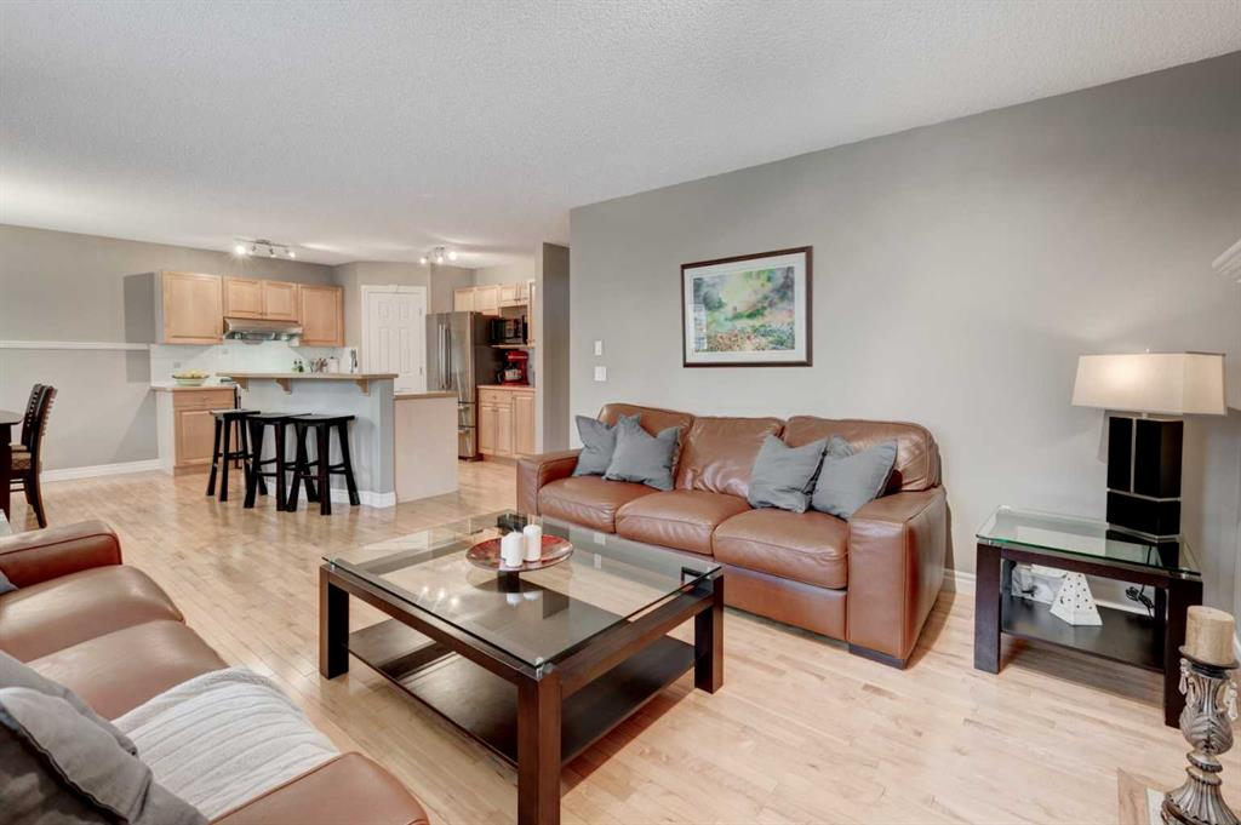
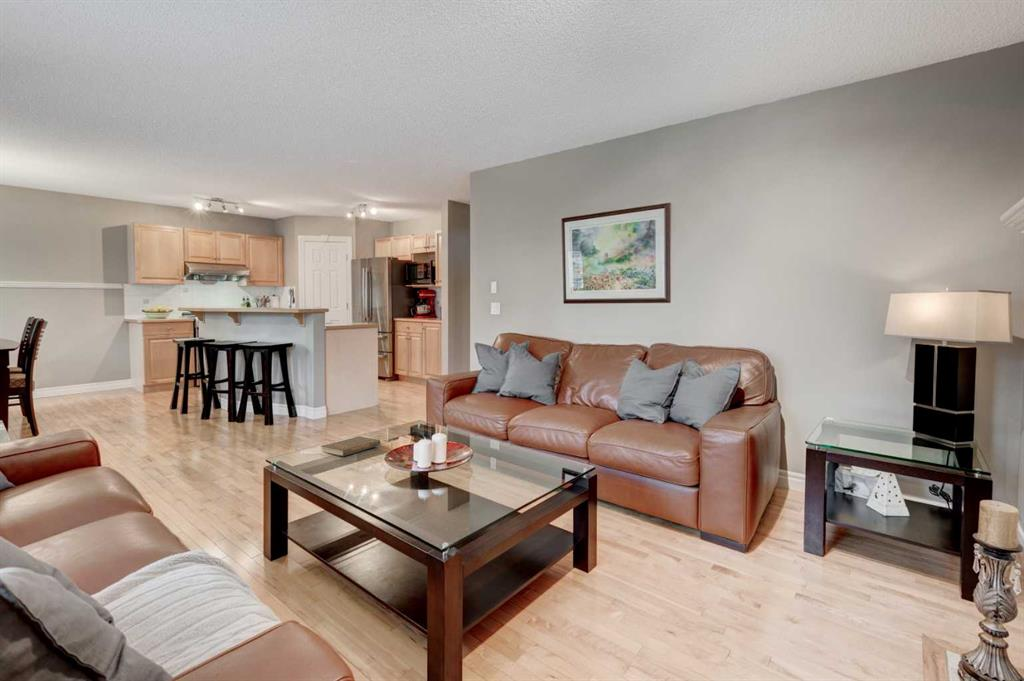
+ book (351, 445)
